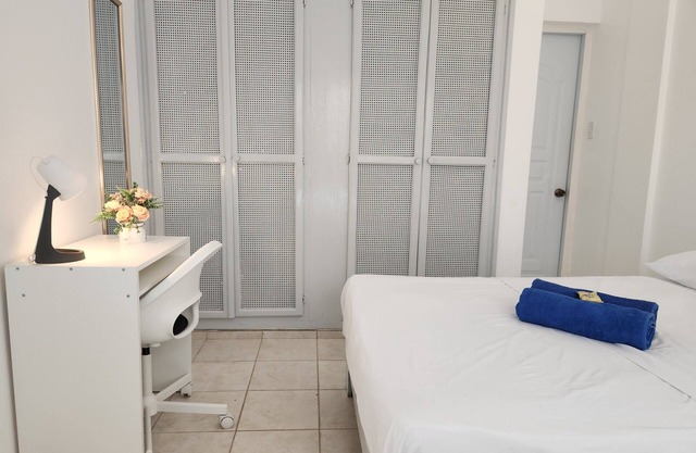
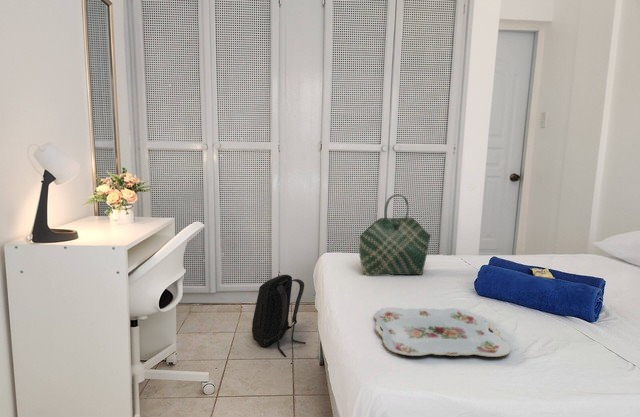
+ backpack (277, 310)
+ serving tray (436, 330)
+ tote bag (395, 234)
